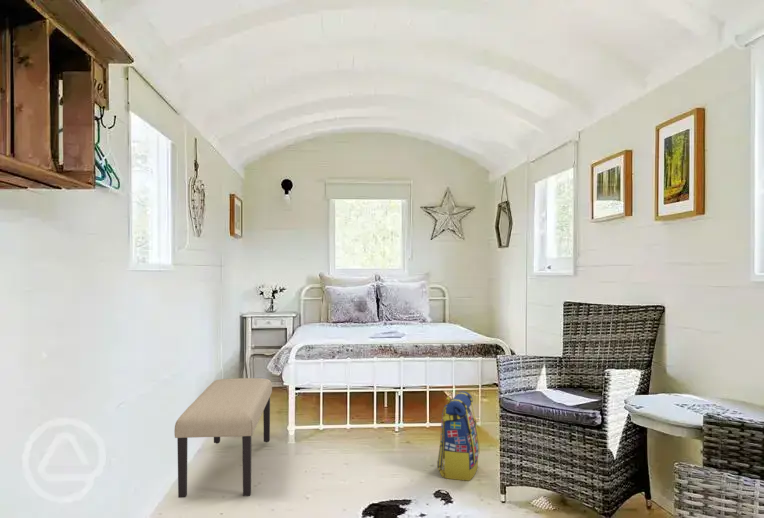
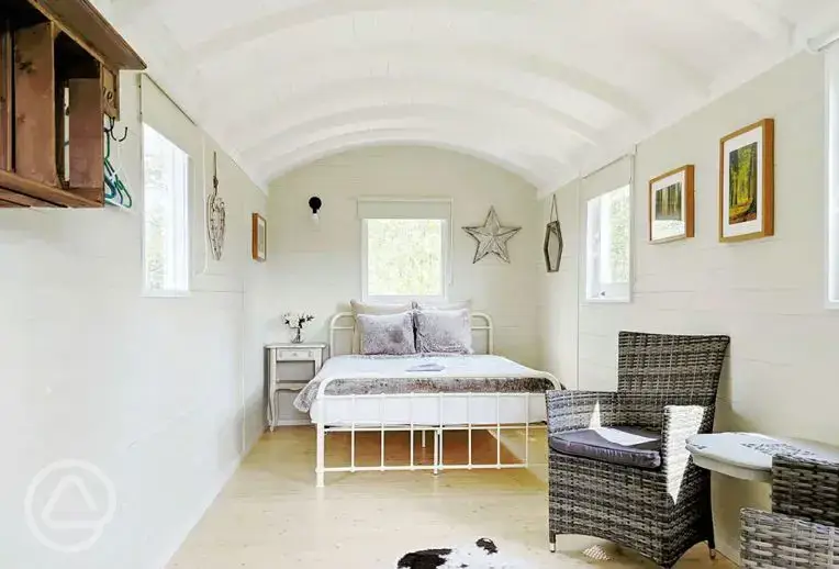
- backpack (458, 433)
- bench (230, 429)
